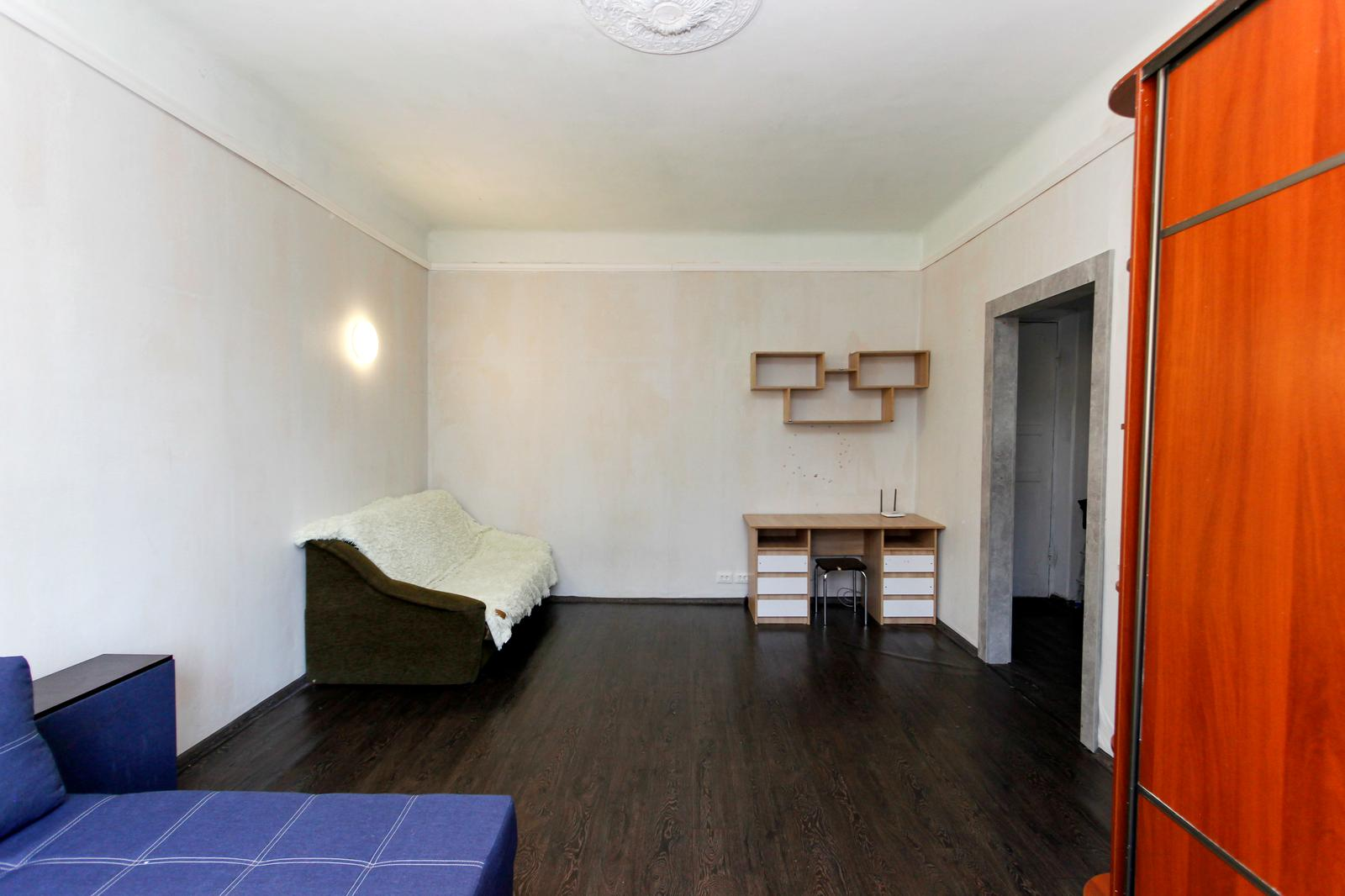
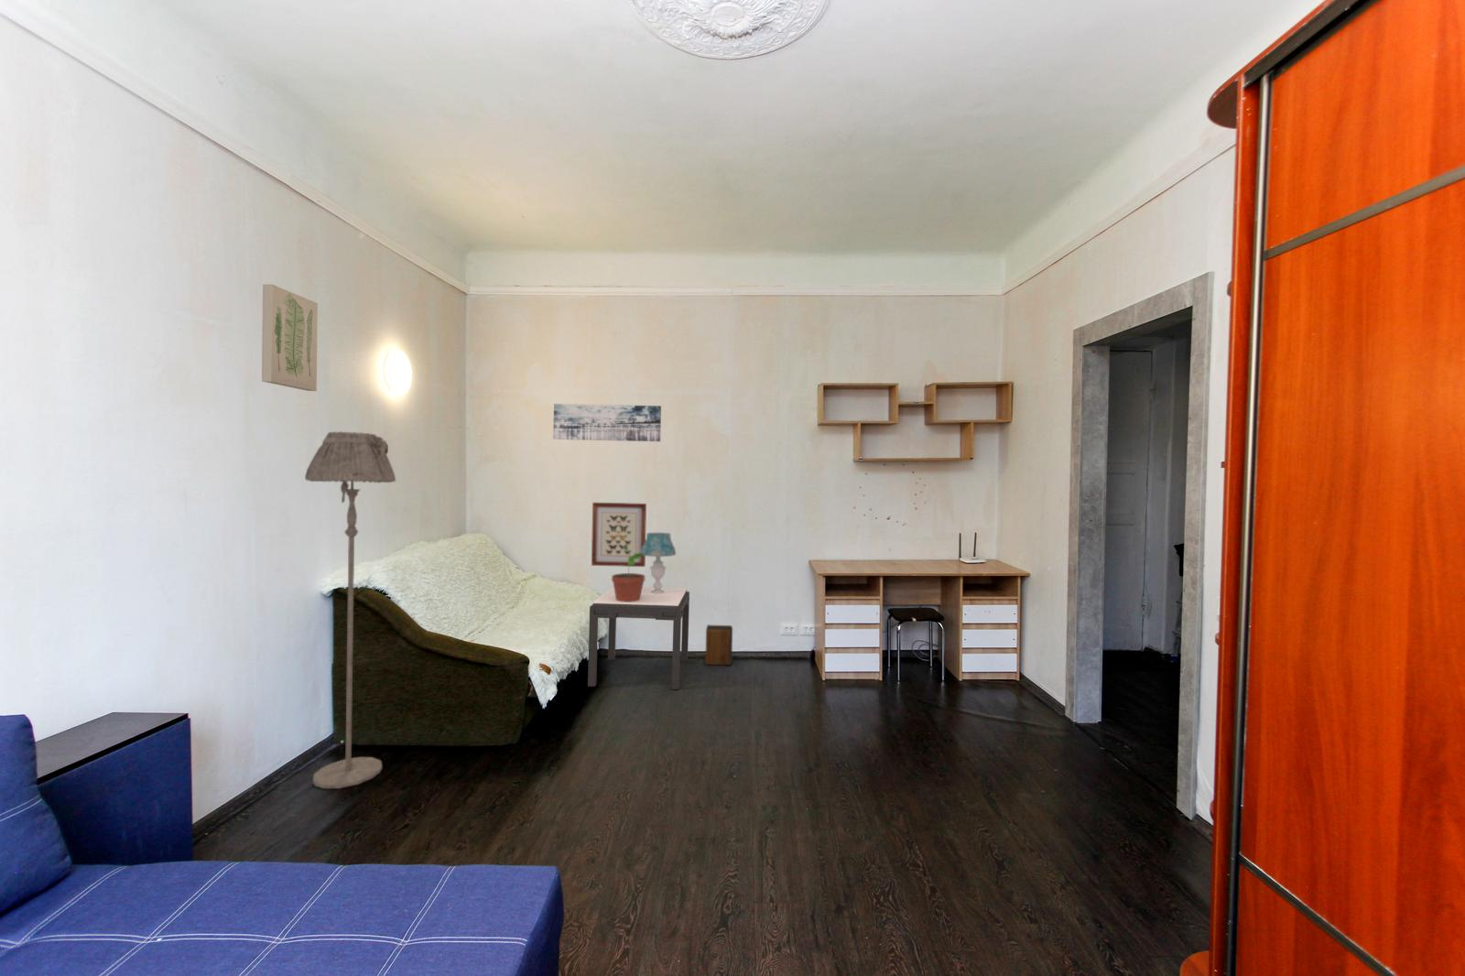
+ side table (642, 618)
+ wall art (619, 534)
+ wall art (607, 422)
+ speaker (718, 645)
+ potted plant (628, 571)
+ table lamp (658, 562)
+ floor lamp (350, 603)
+ wall art (290, 340)
